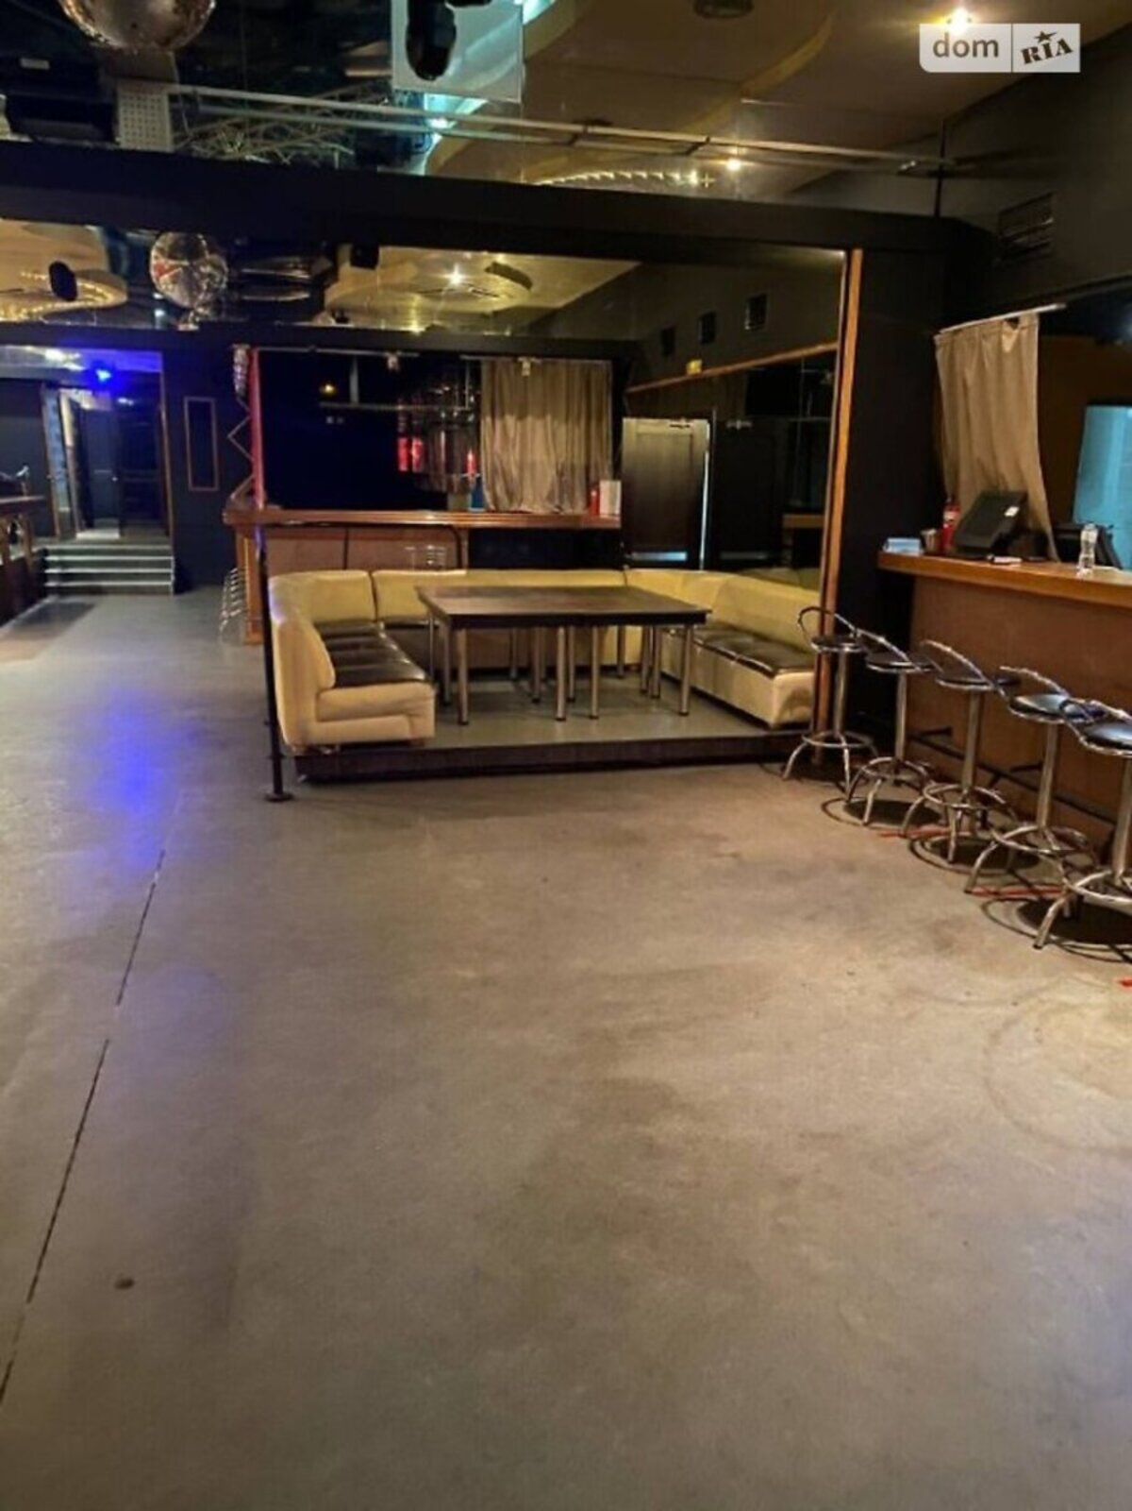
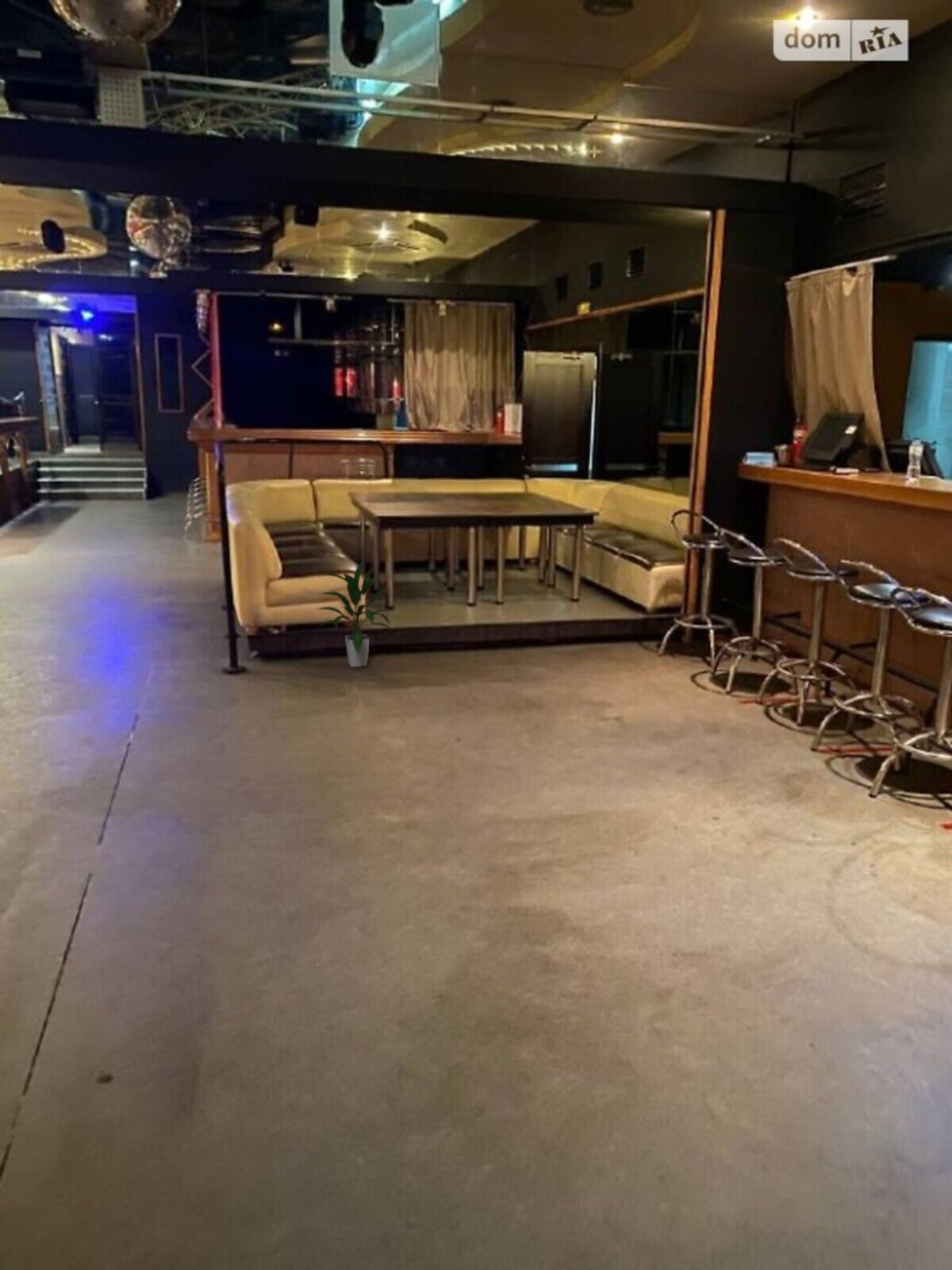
+ indoor plant (355, 614)
